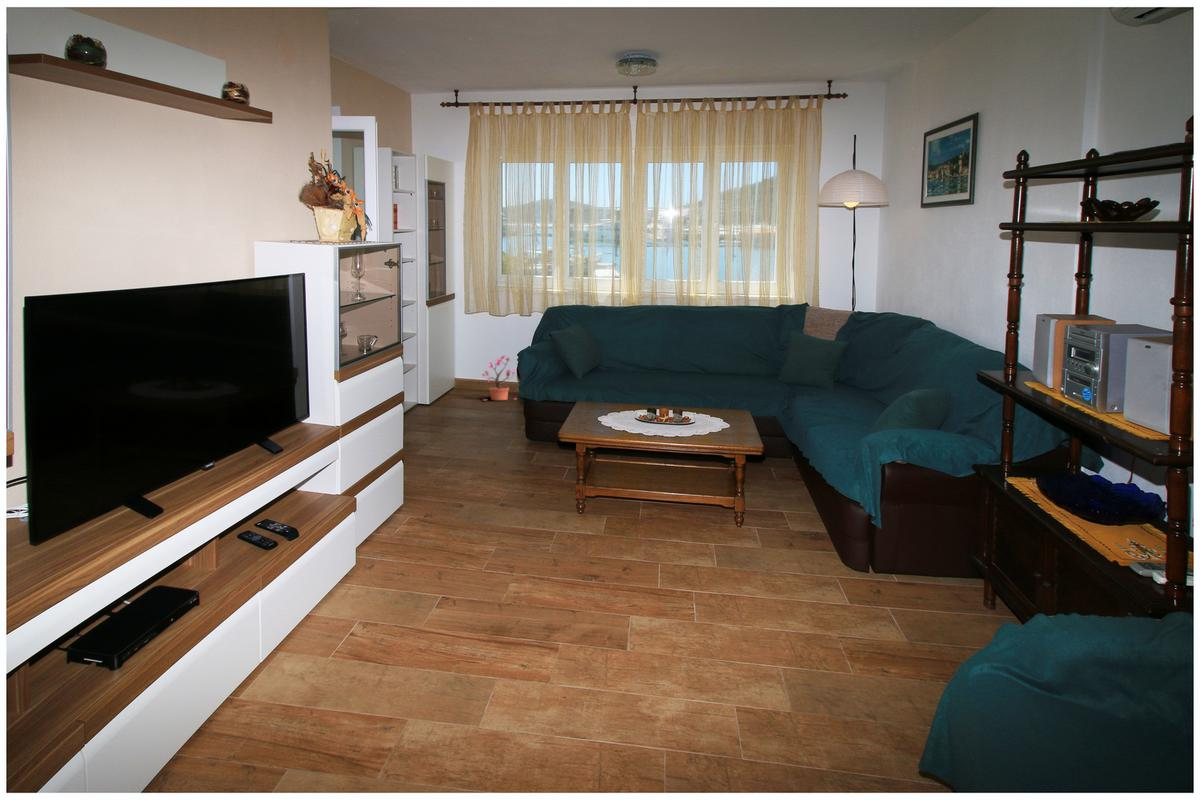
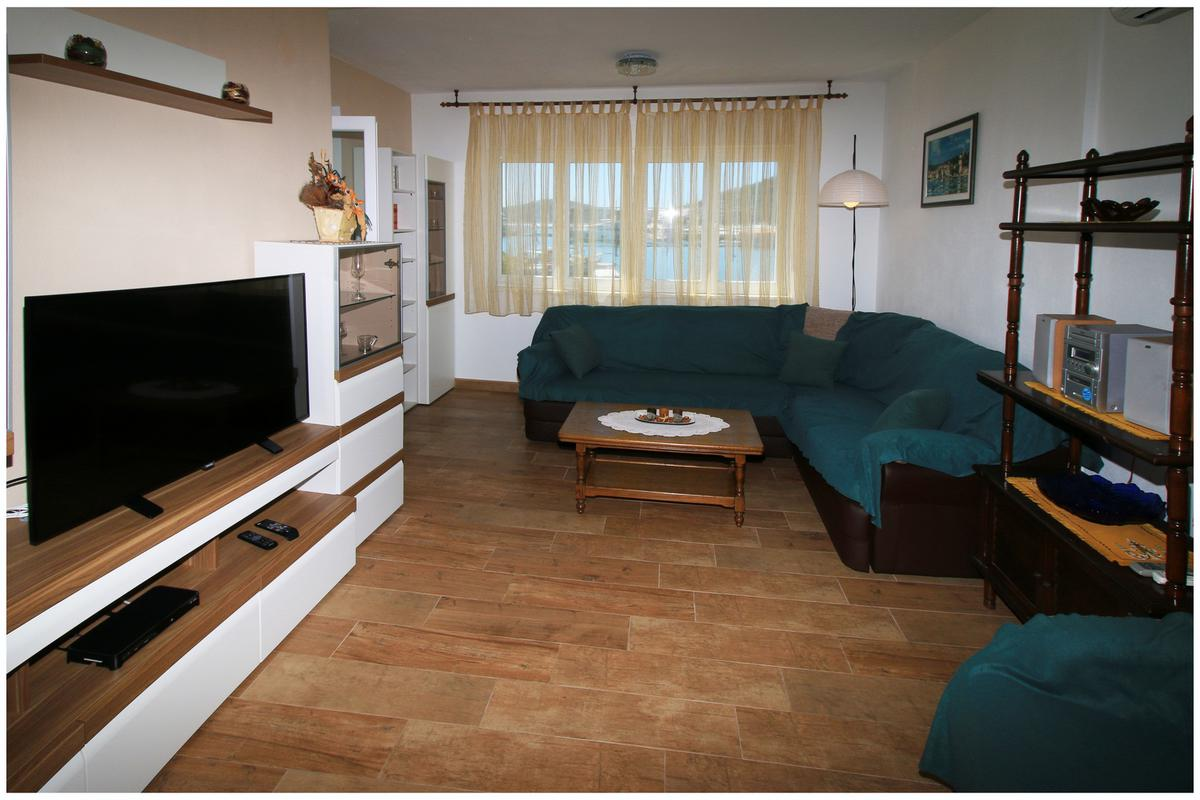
- potted plant (497, 377)
